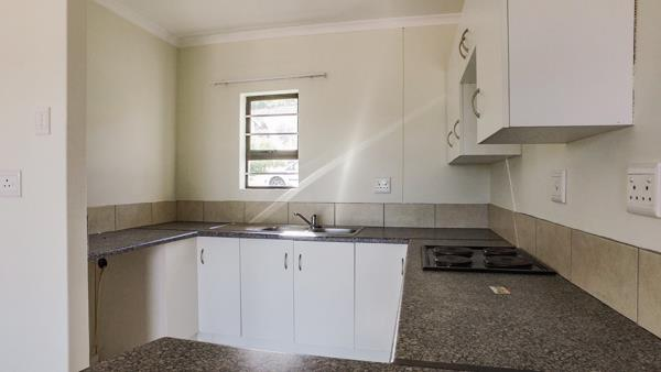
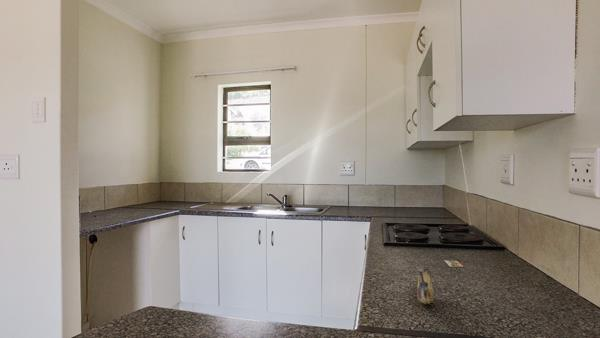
+ banana (425, 279)
